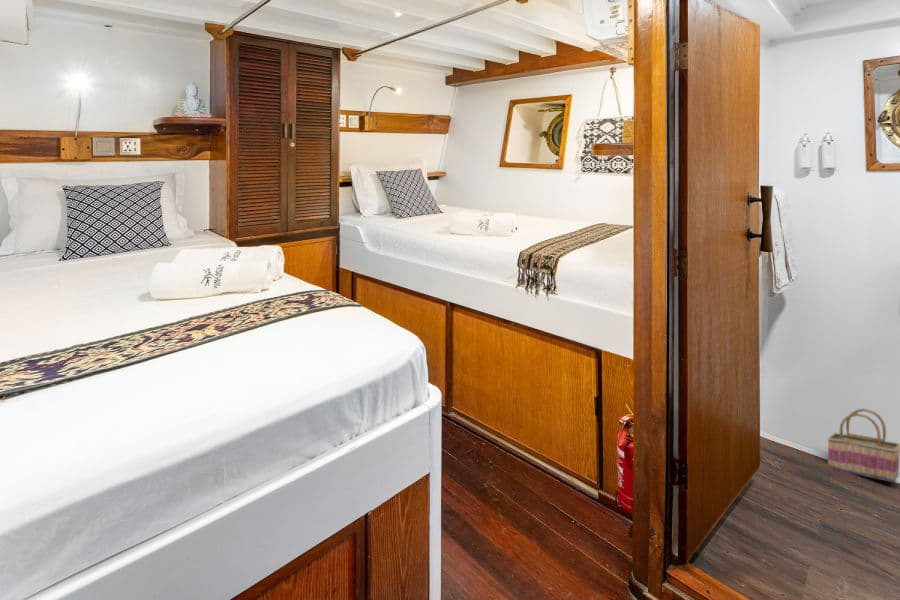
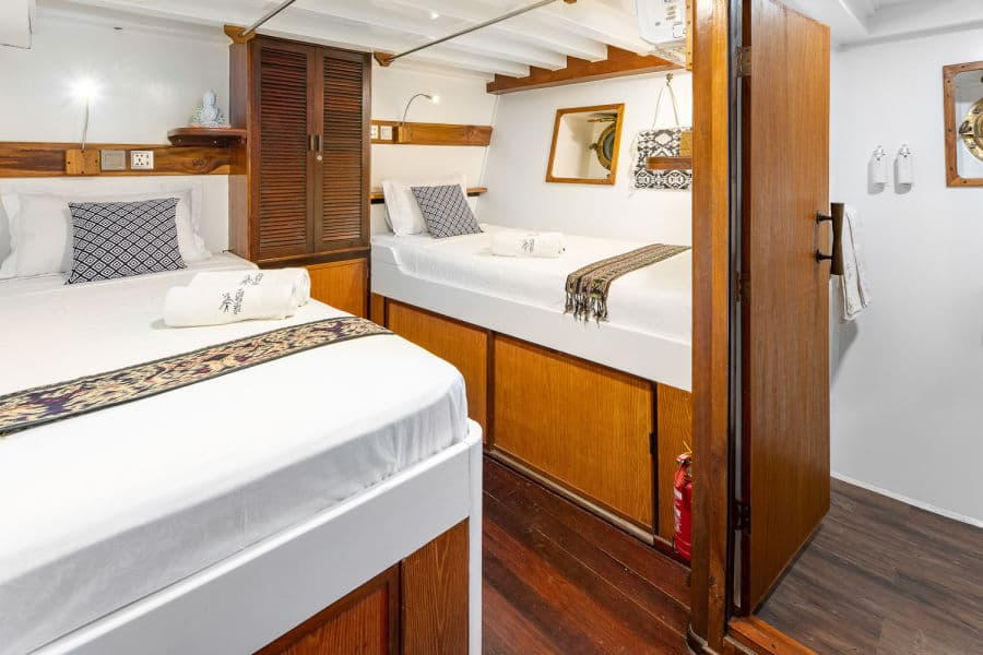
- basket (863, 441)
